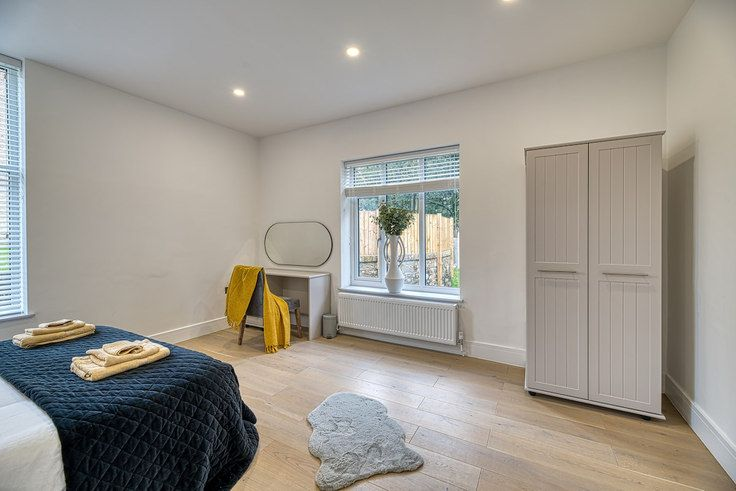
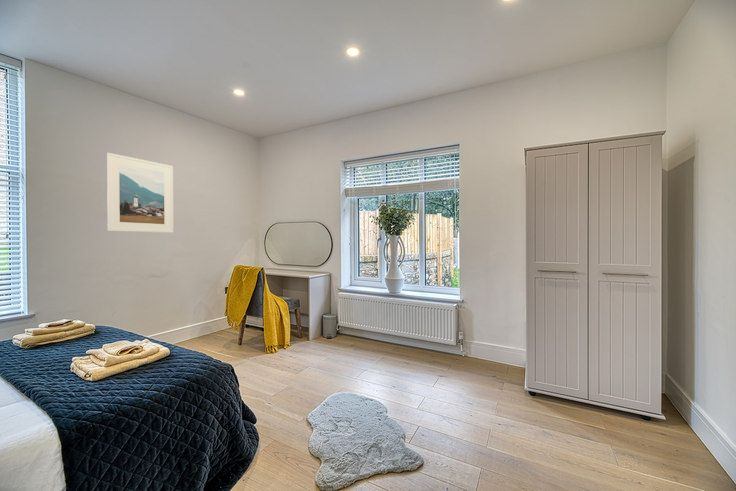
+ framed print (142, 195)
